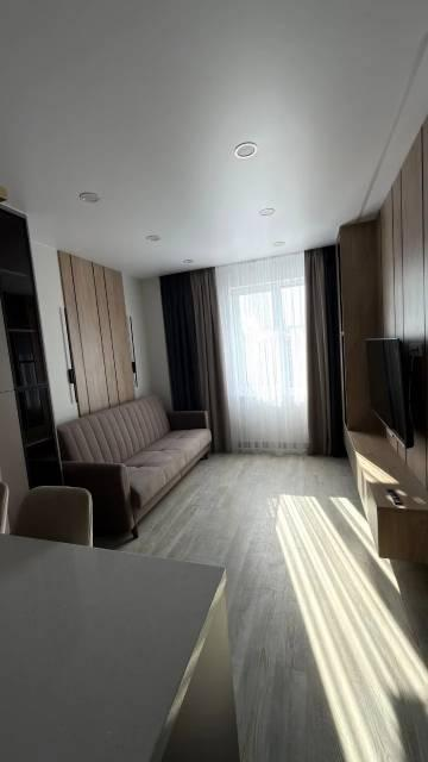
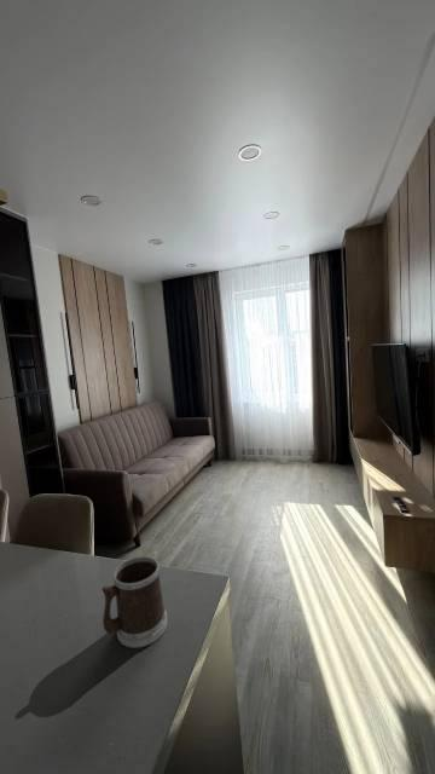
+ mug (133, 601)
